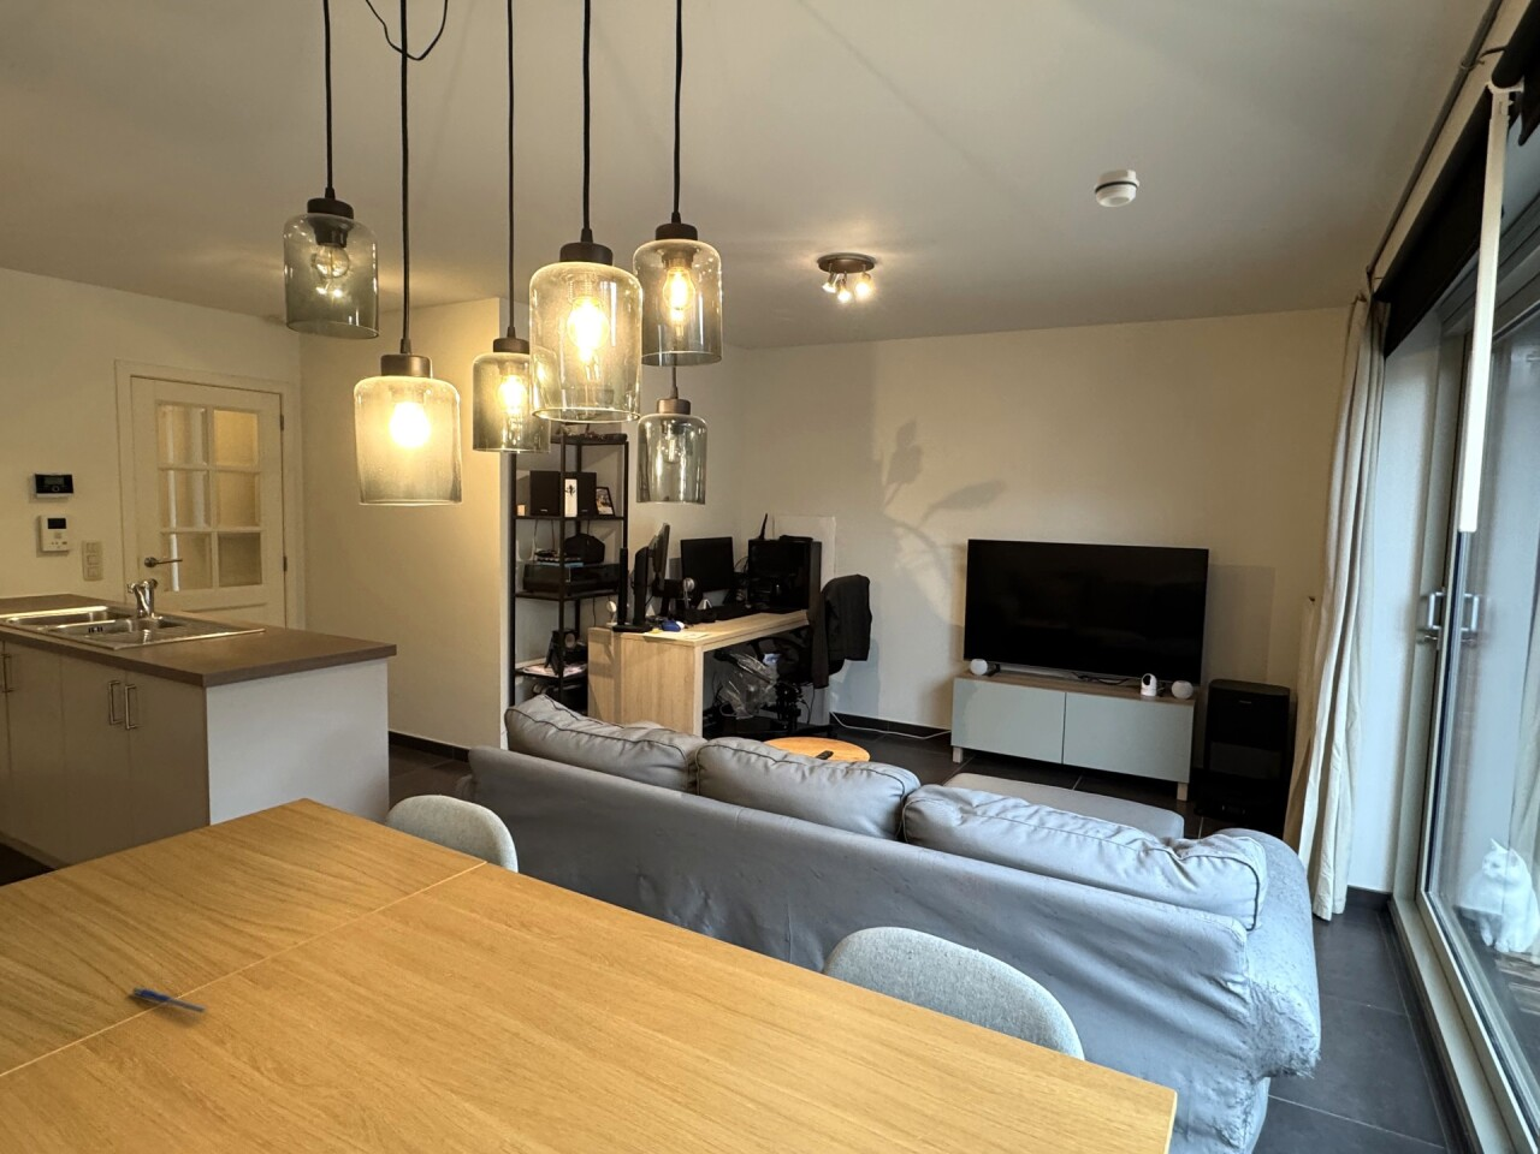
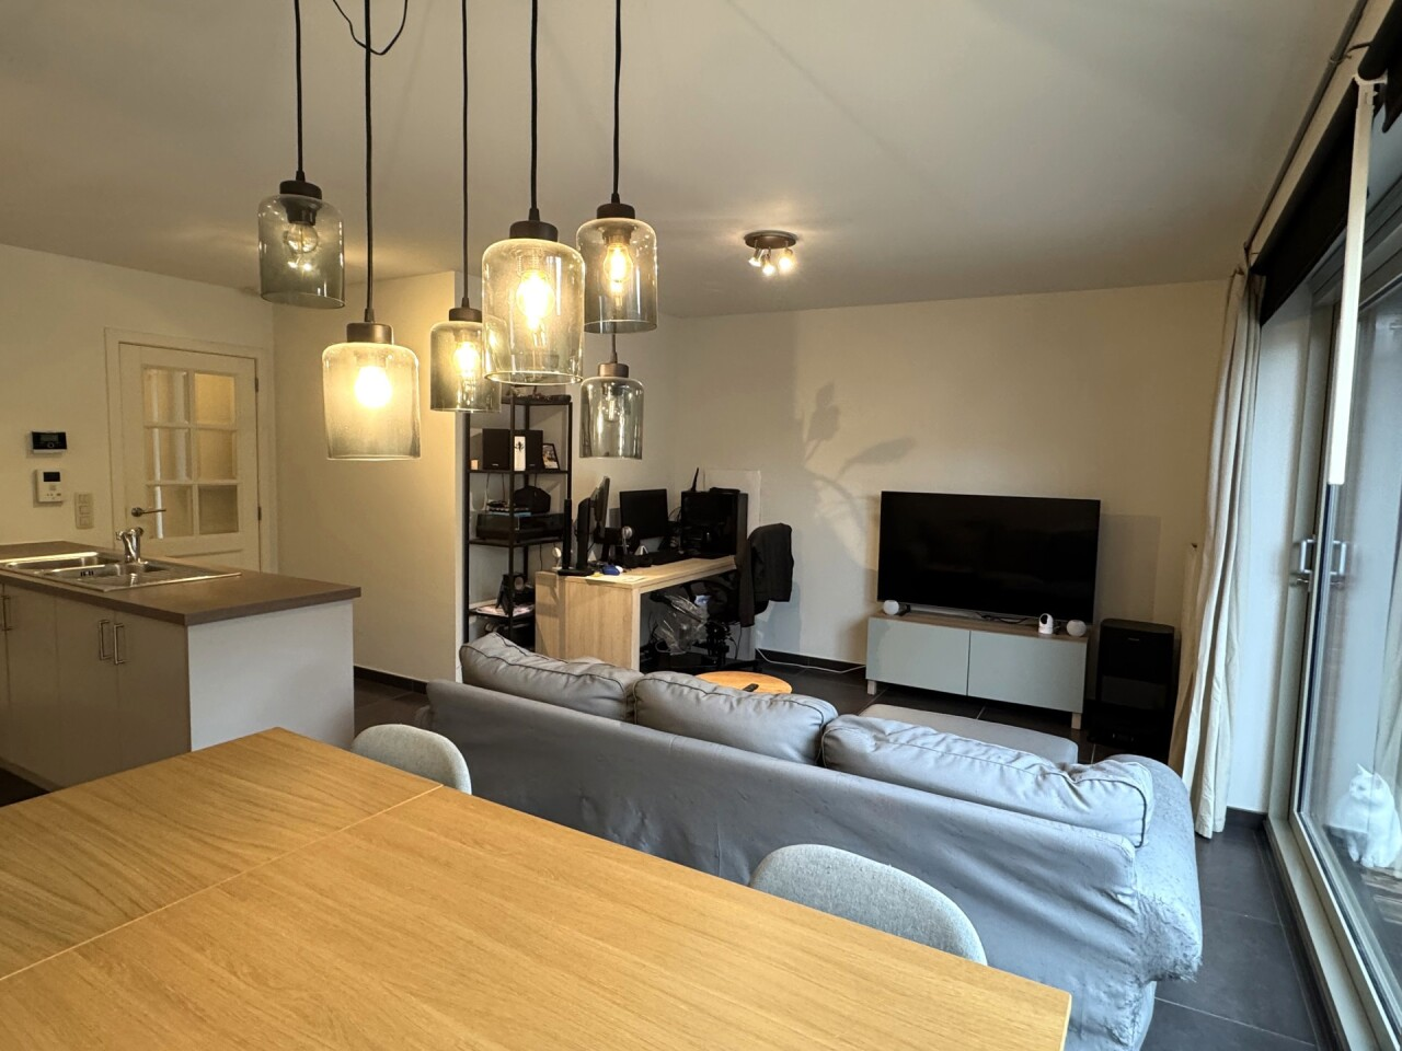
- smoke detector (1116, 189)
- pen (170, 999)
